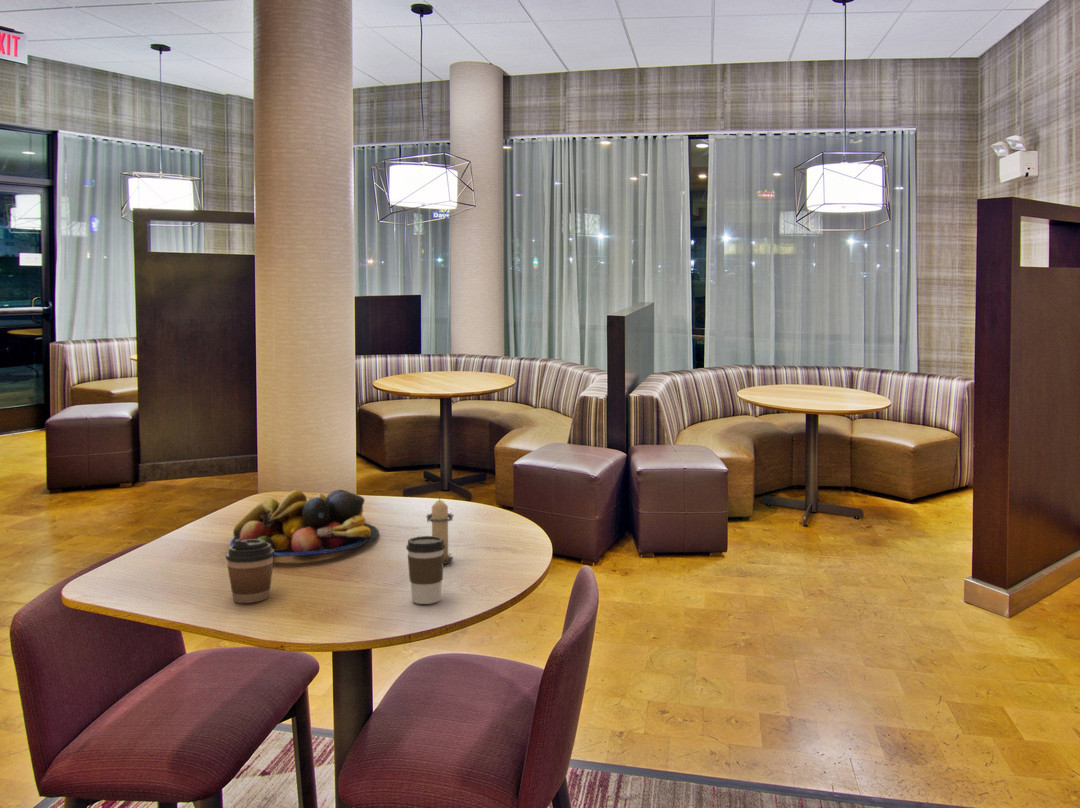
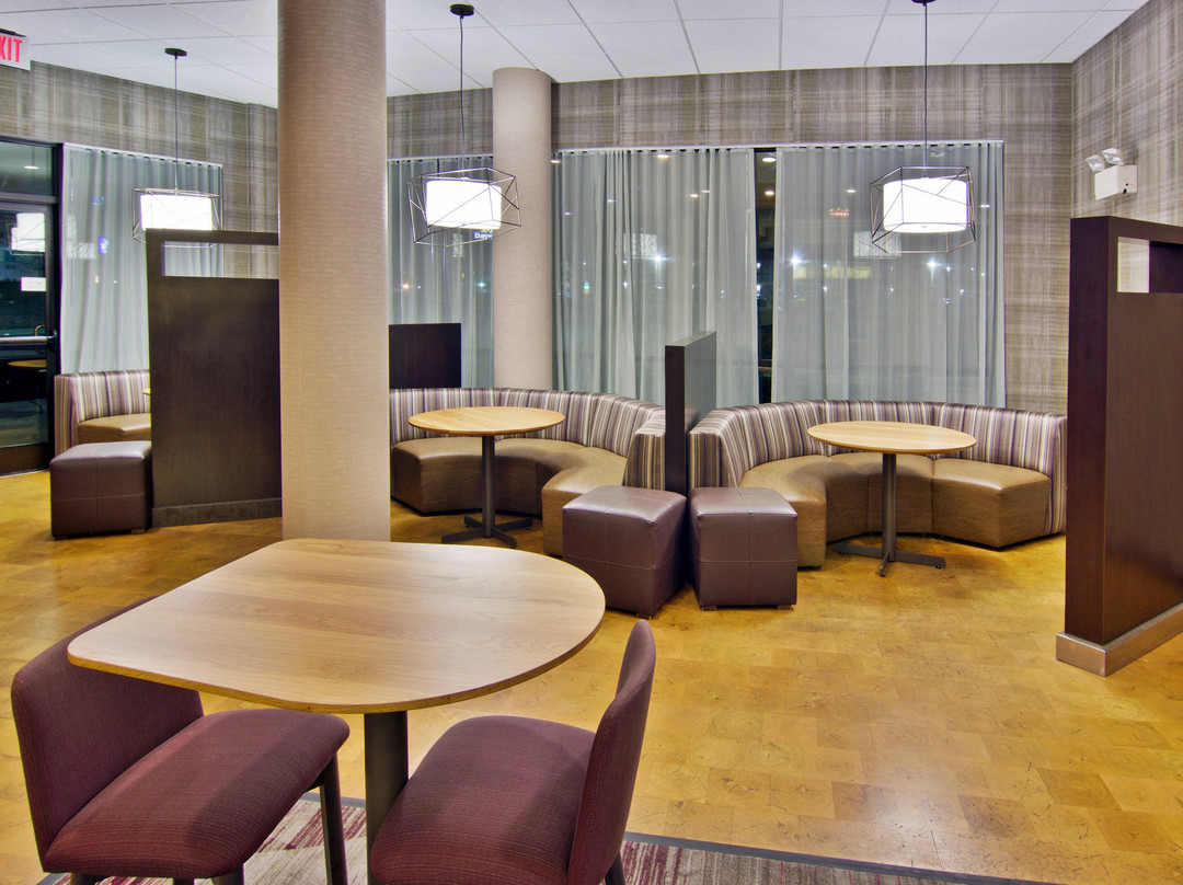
- coffee cup (426, 569)
- candle (440, 529)
- fruit bowl (304, 514)
- coffee cup (250, 568)
